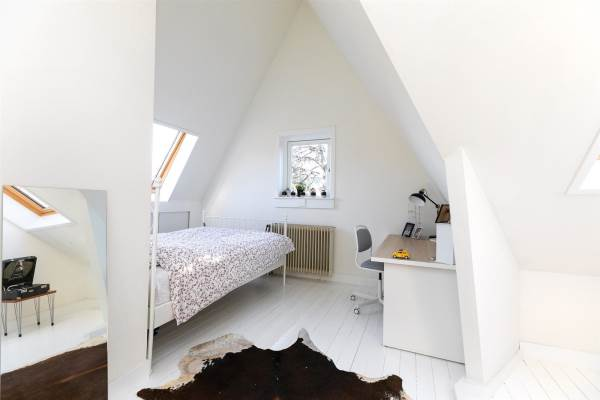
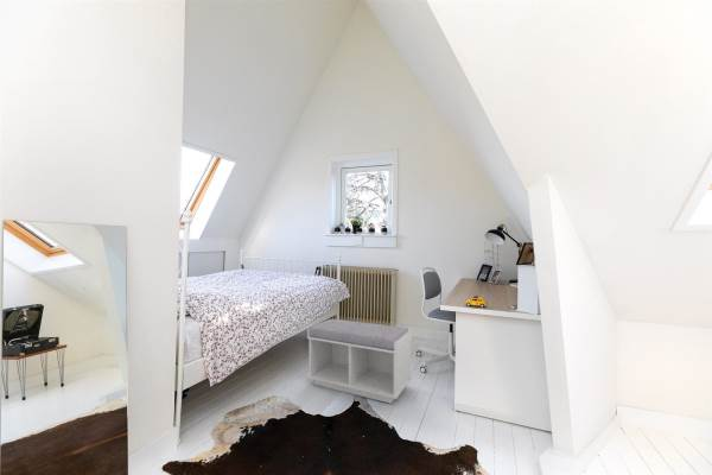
+ bench (358, 355)
